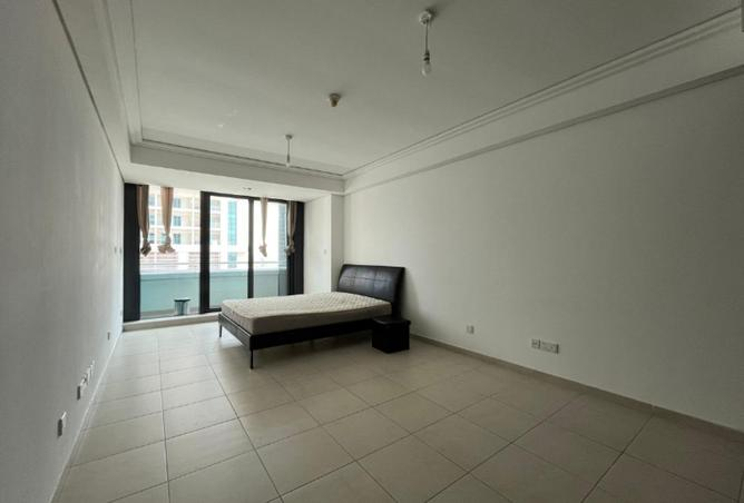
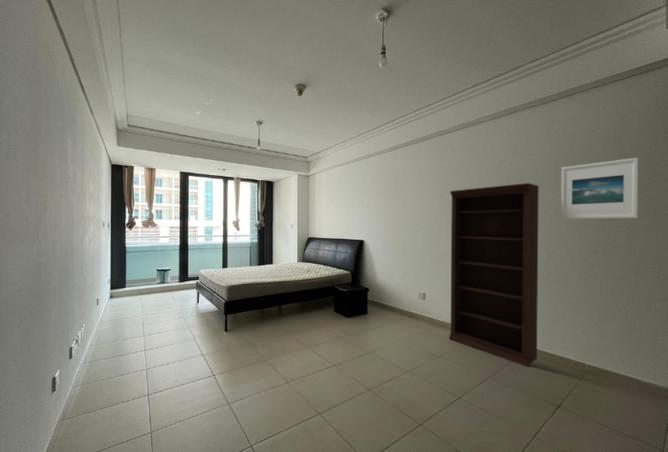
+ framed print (596, 190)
+ bookshelf (490, 268)
